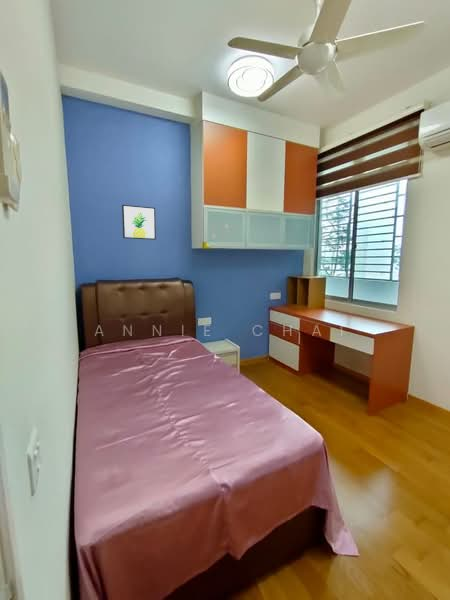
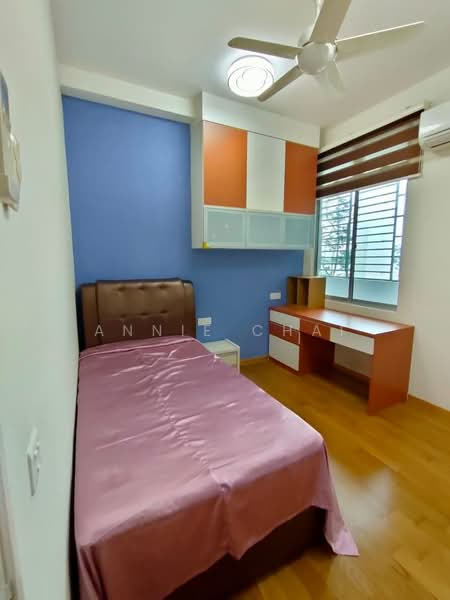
- wall art (139, 222)
